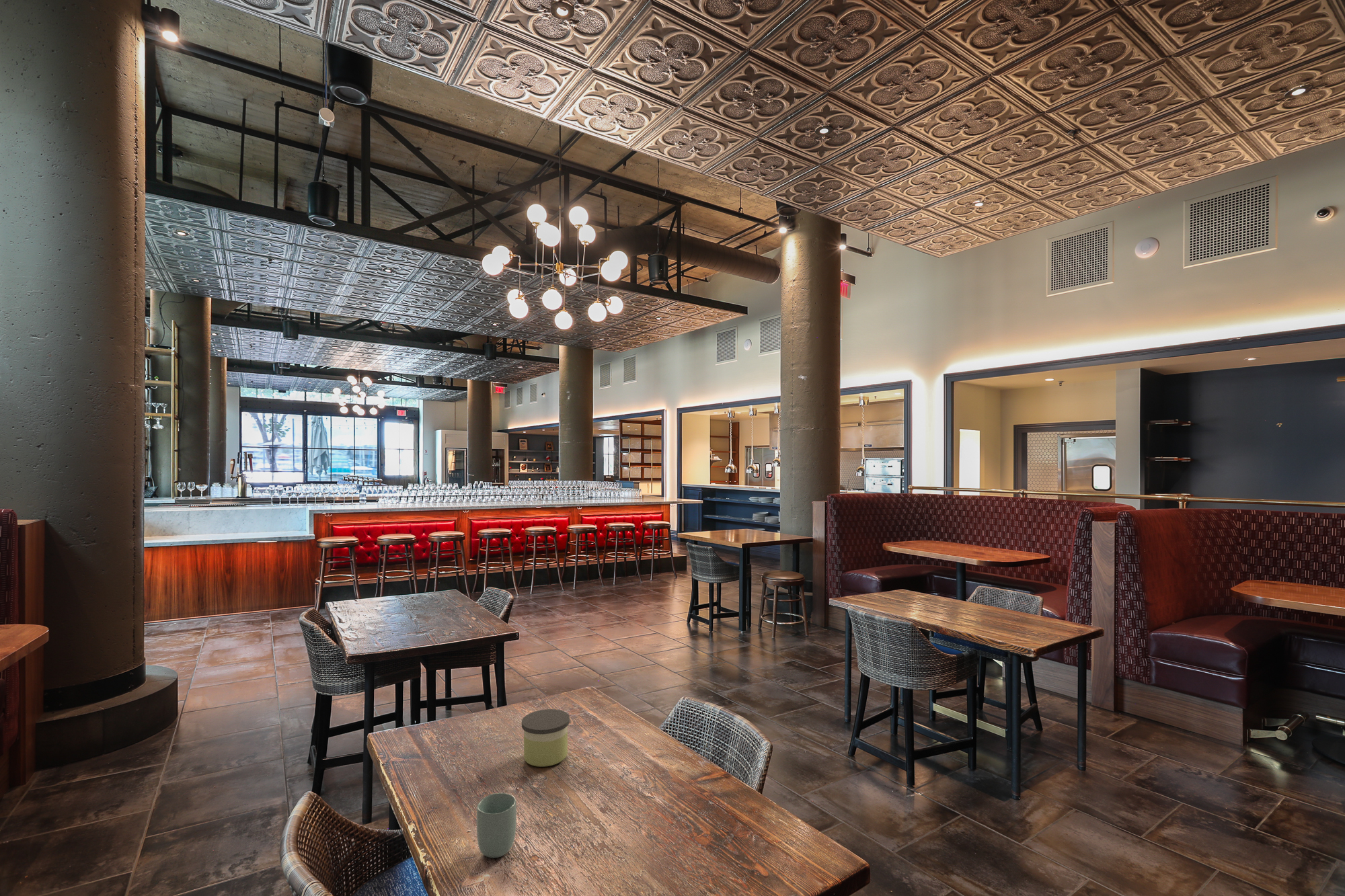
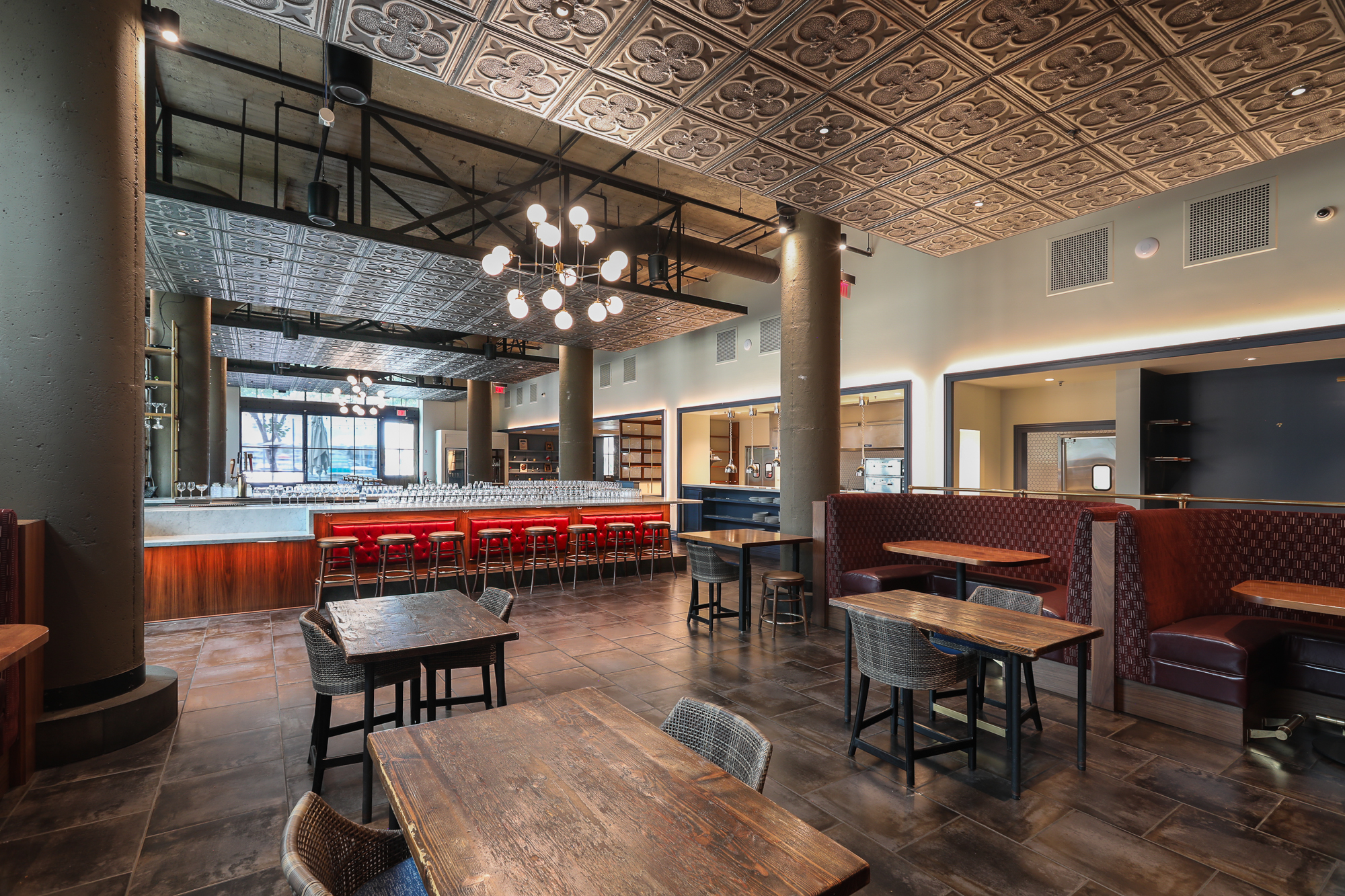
- candle (545, 738)
- cup (496, 827)
